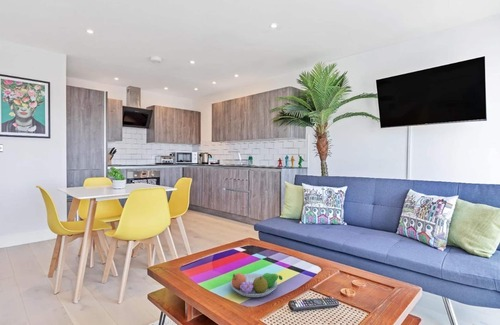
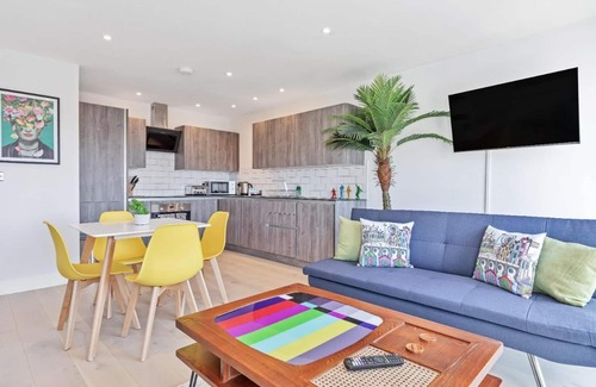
- fruit bowl (255, 279)
